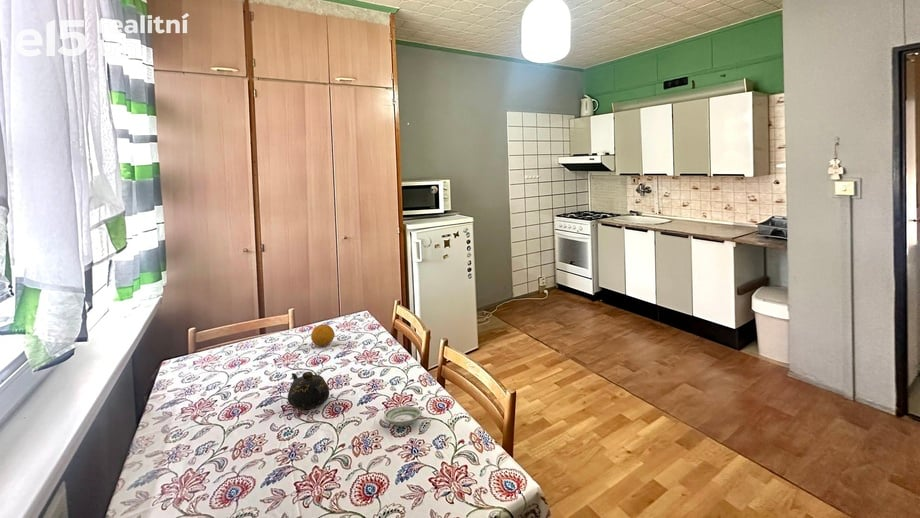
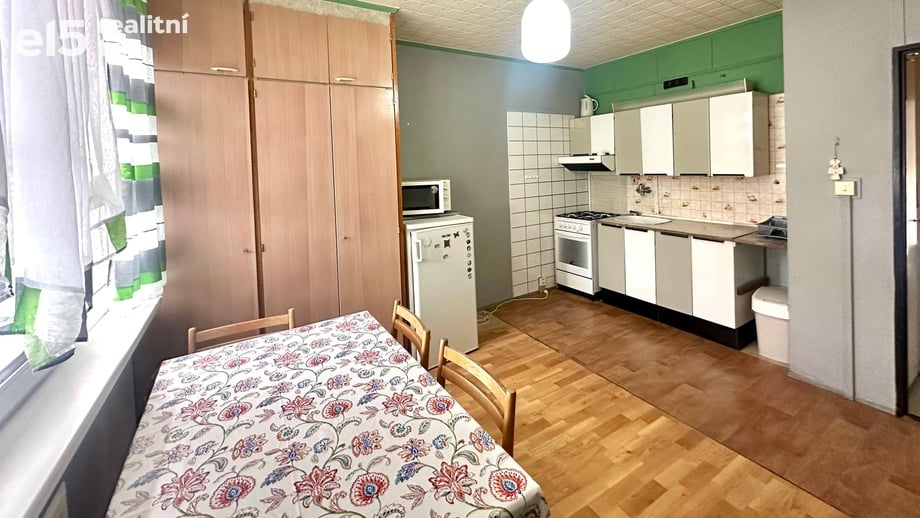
- saucer (403, 417)
- fruit (322, 335)
- teapot (307, 387)
